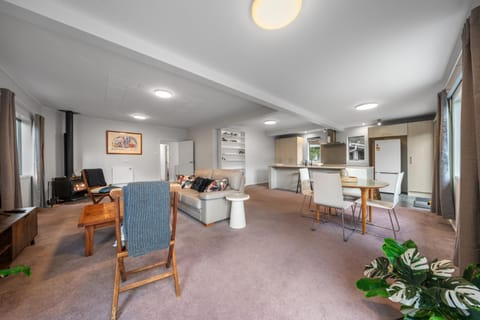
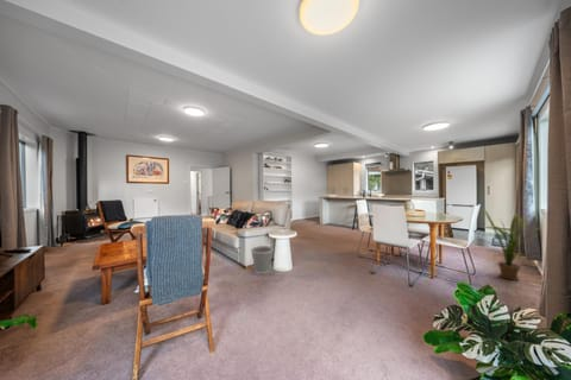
+ wastebasket (262, 259)
+ house plant (514, 242)
